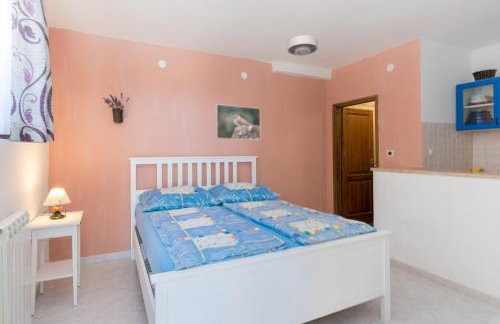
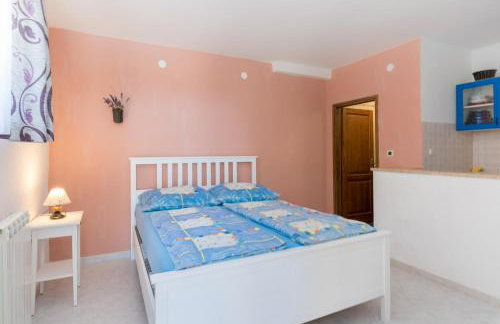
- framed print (238, 122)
- ceiling light (302, 47)
